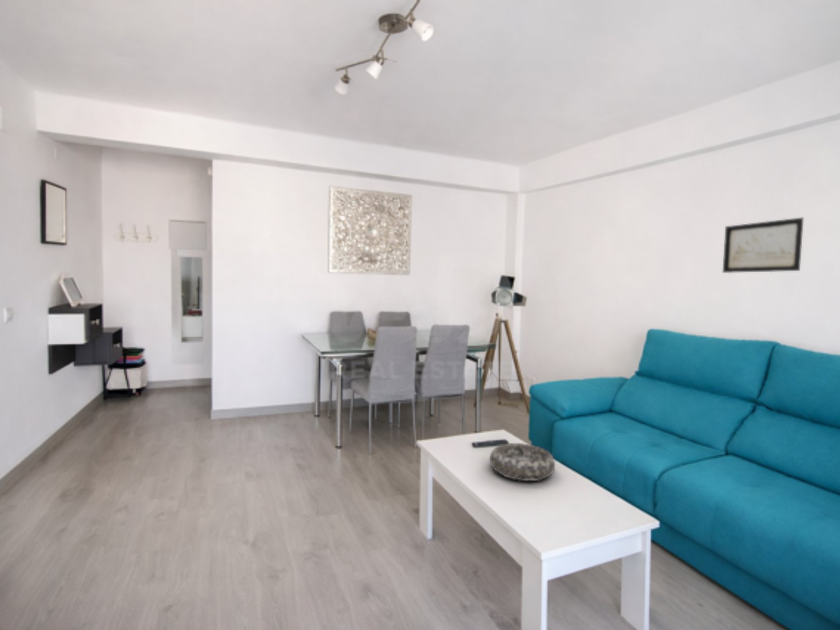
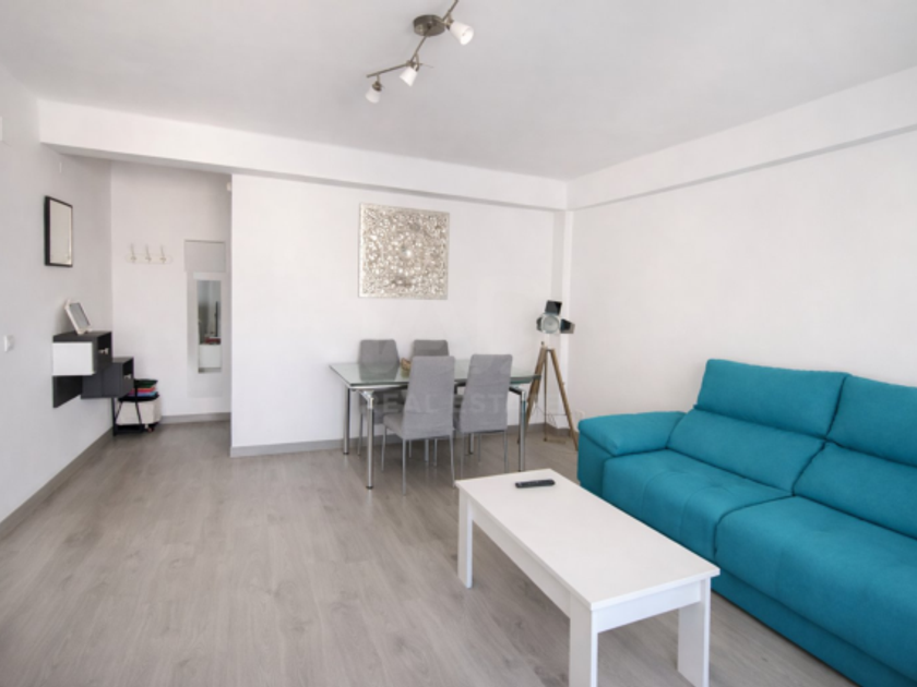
- decorative bowl (521, 461)
- wall art (760, 247)
